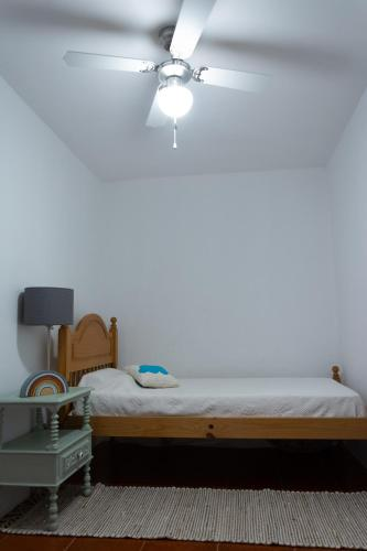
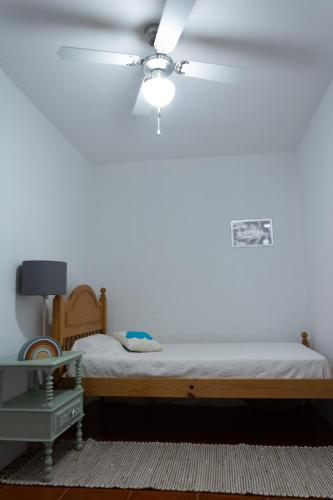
+ wall art (251, 232)
